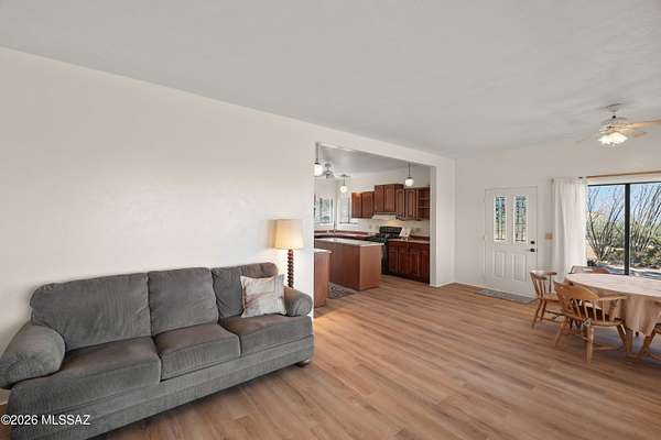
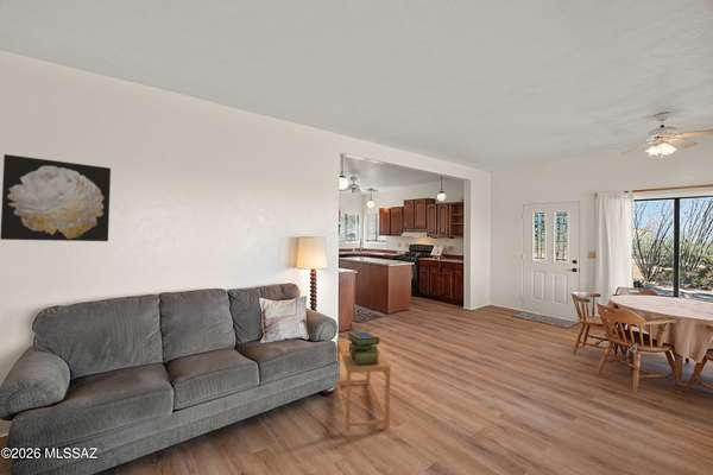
+ stack of books (362, 347)
+ wall art (59, 201)
+ side table (359, 380)
